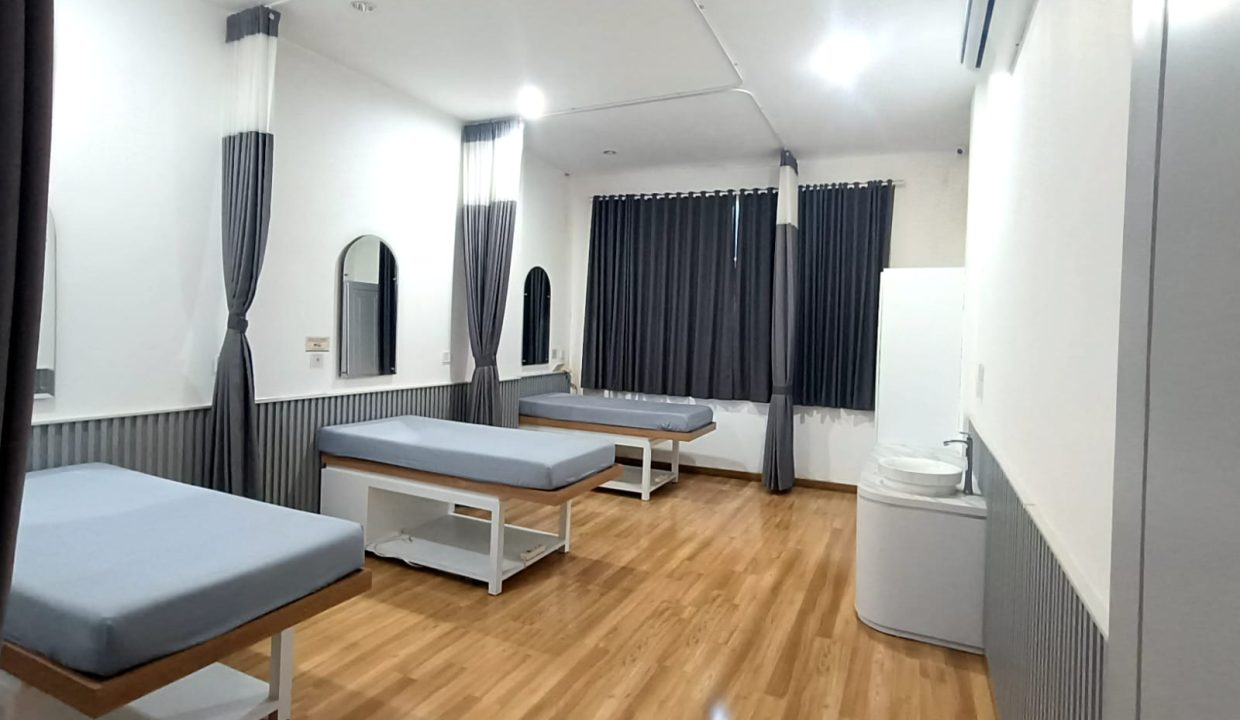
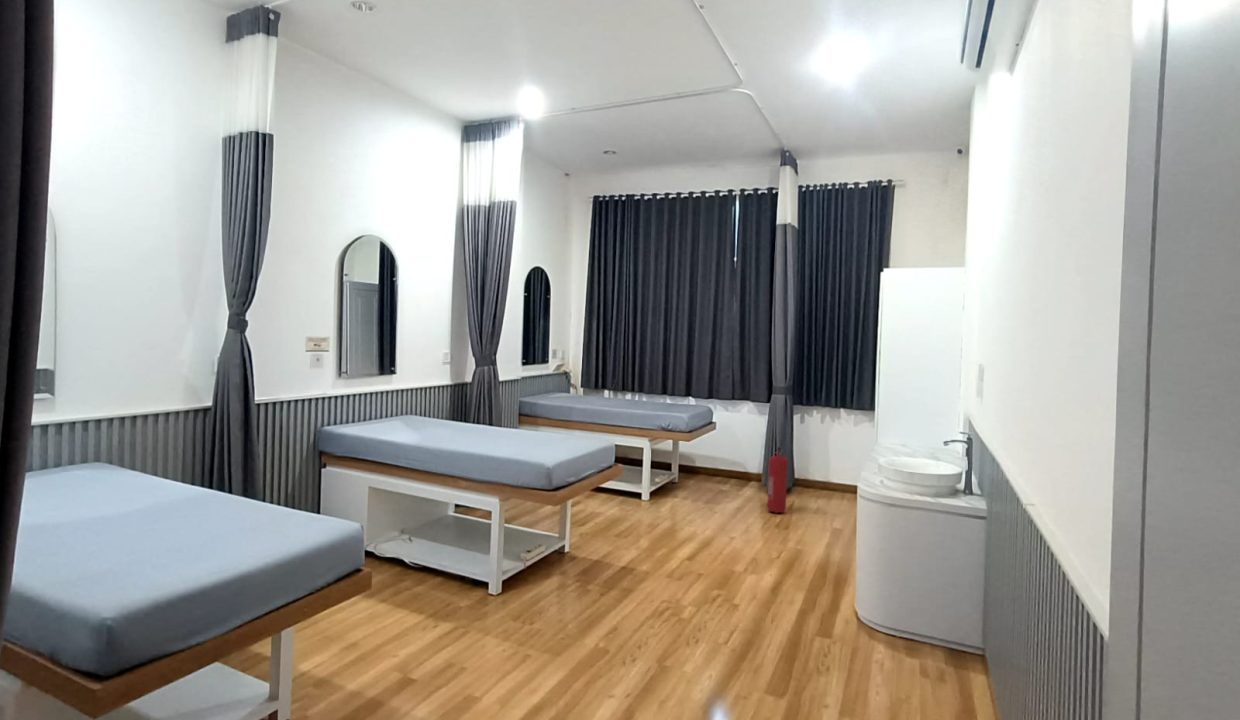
+ fire extinguisher (777, 478)
